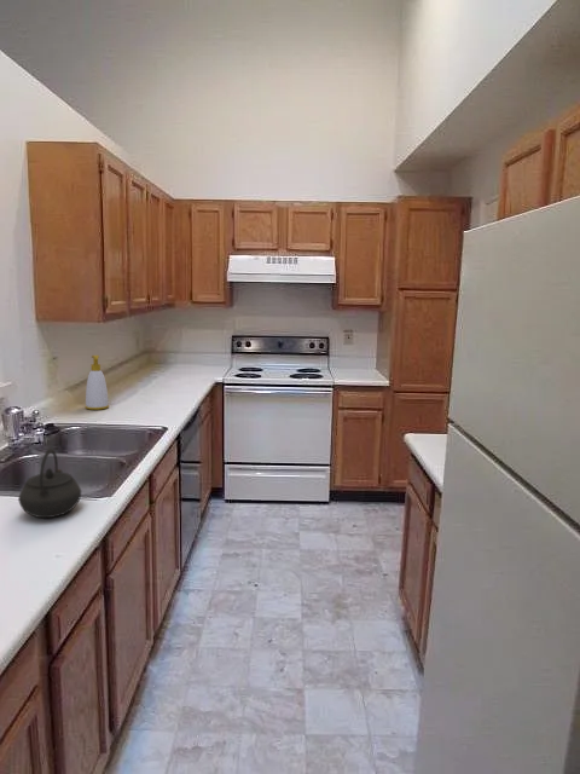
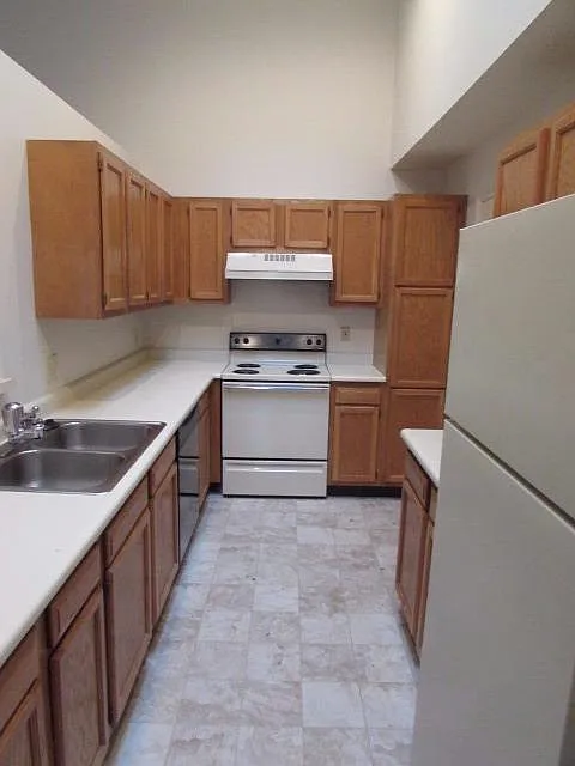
- kettle (51, 479)
- soap bottle (95, 381)
